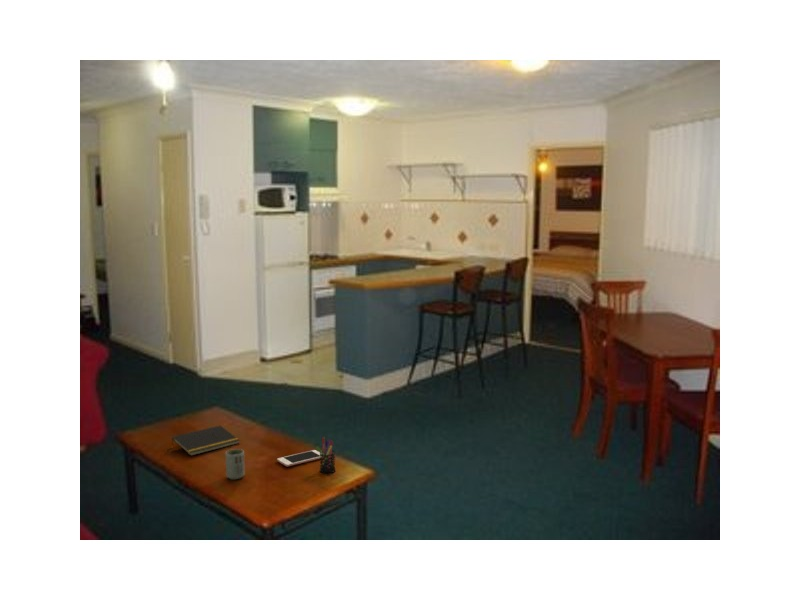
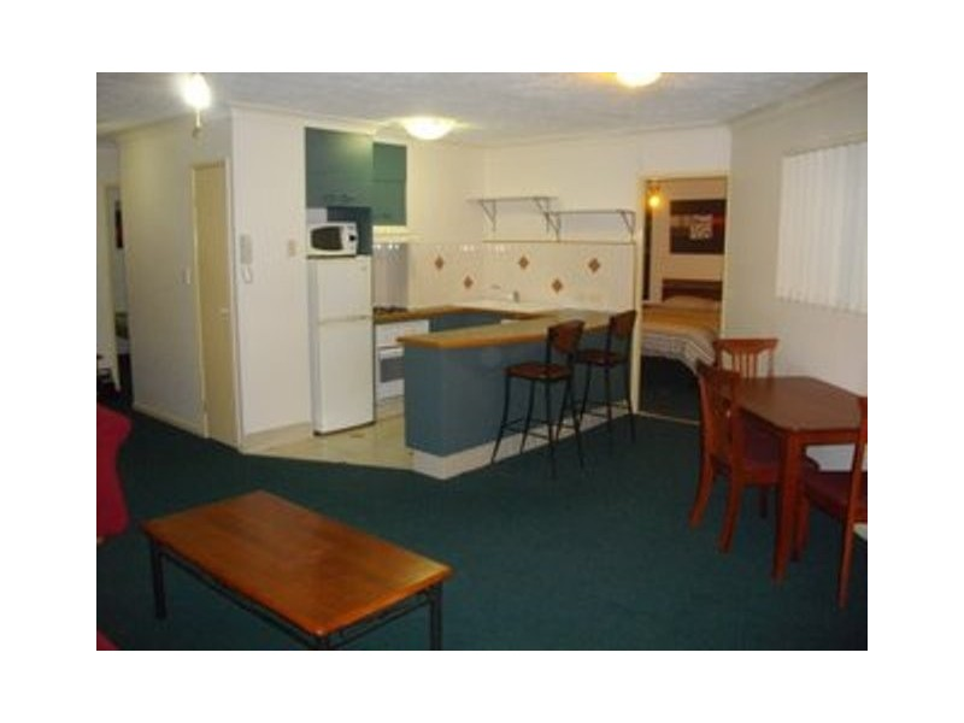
- notepad (206, 439)
- pen holder (325, 455)
- cell phone (301, 458)
- cup (235, 464)
